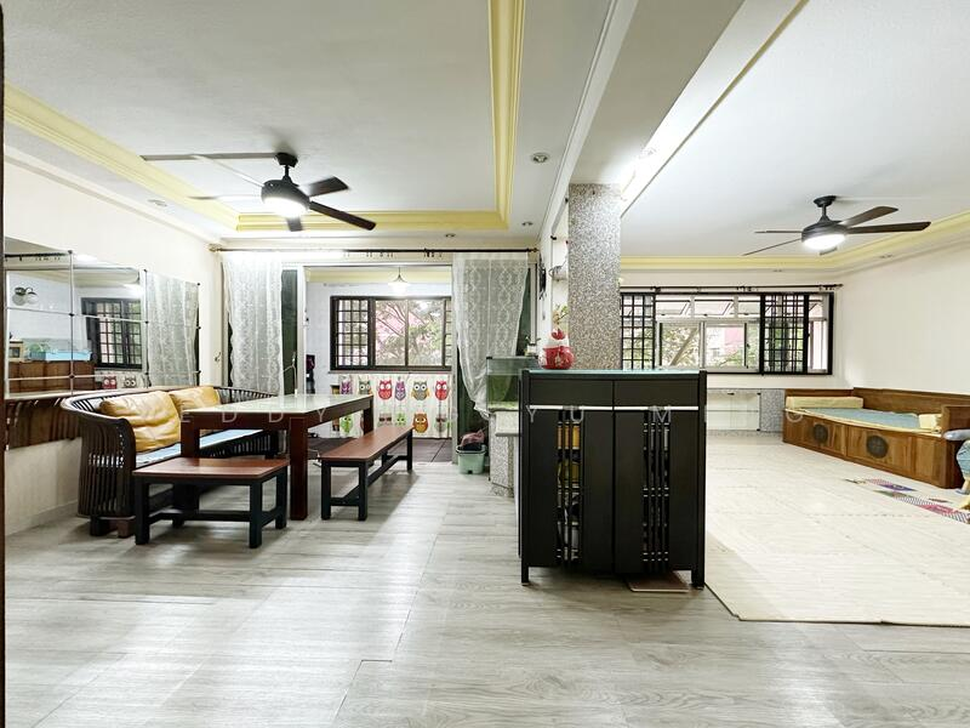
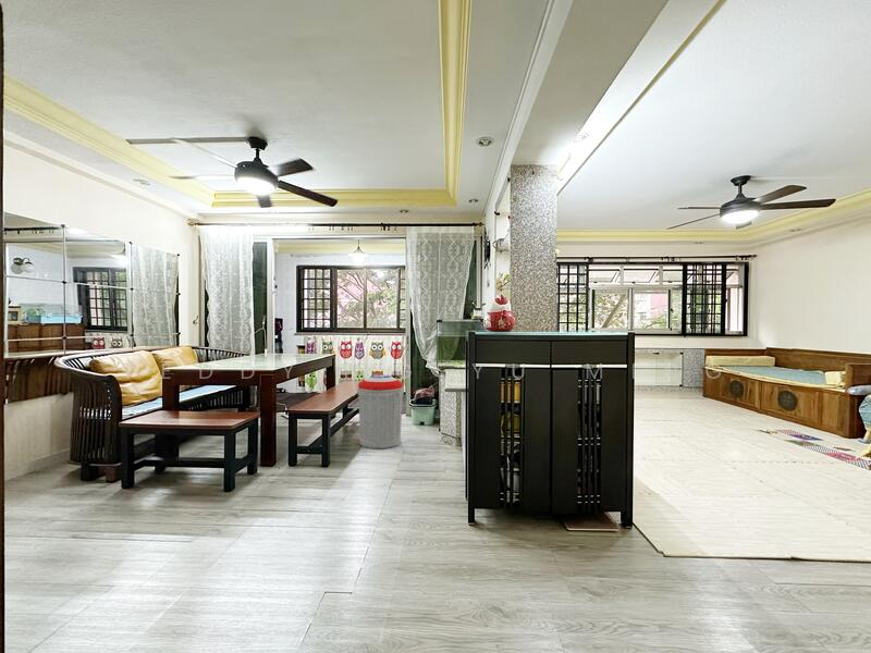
+ trash can (380, 409)
